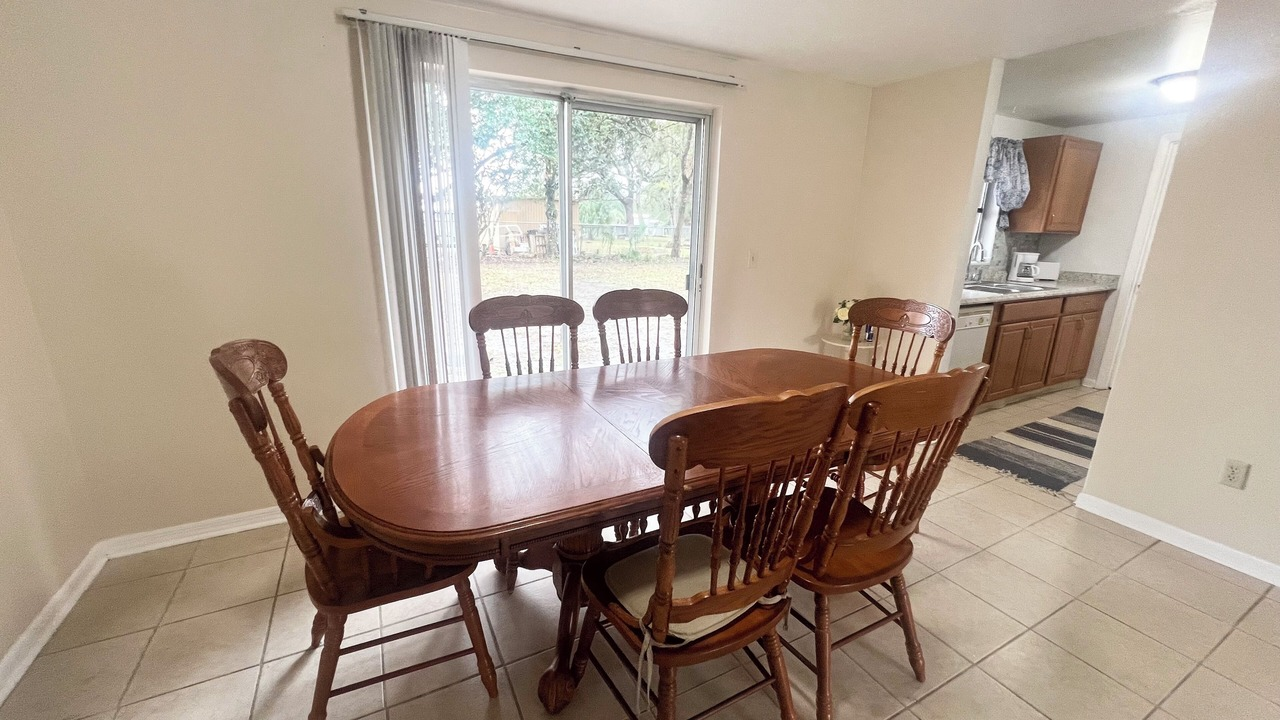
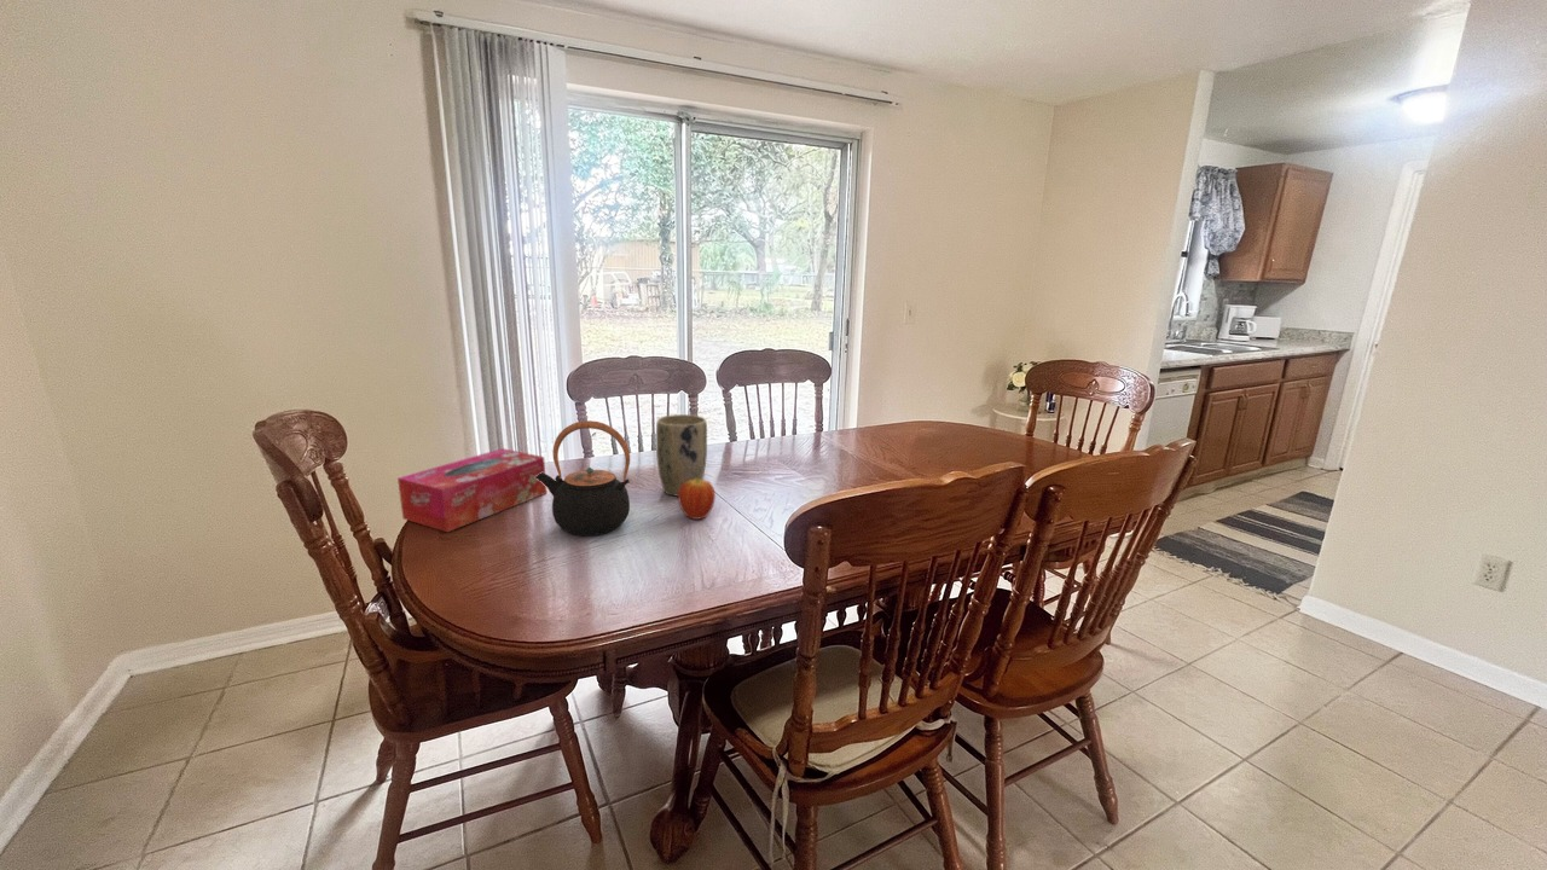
+ plant pot (682, 456)
+ tissue box (477, 486)
+ teapot (583, 472)
+ fruit (696, 497)
